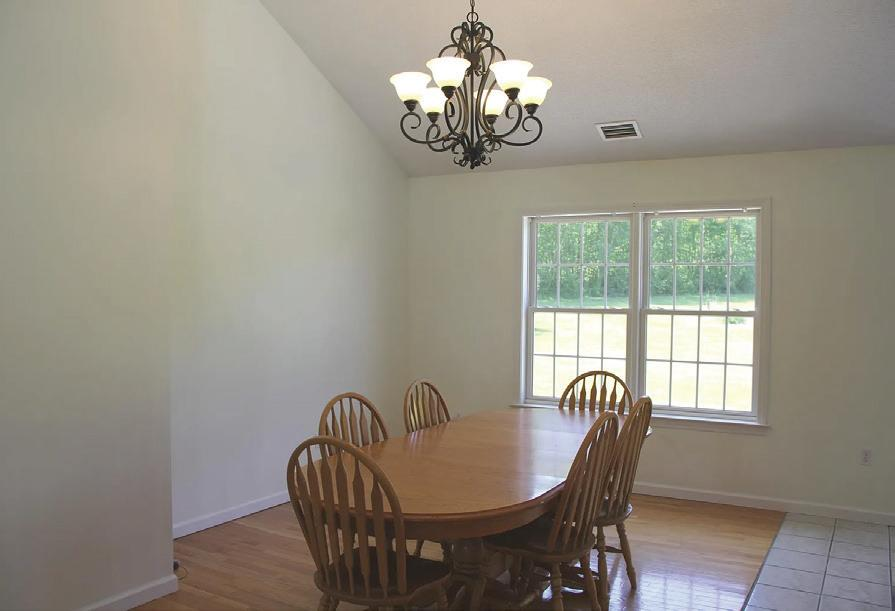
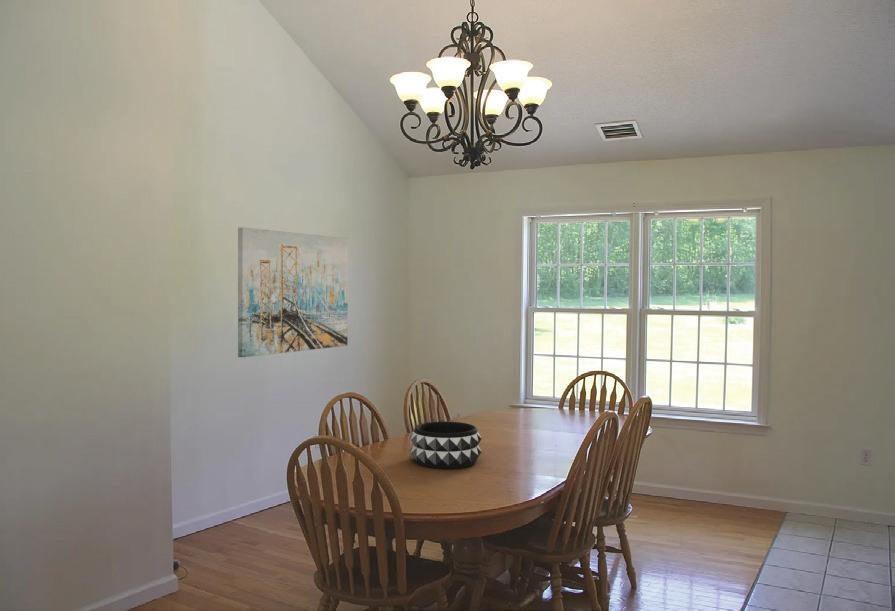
+ wall art (298, 292)
+ decorative bowl (445, 444)
